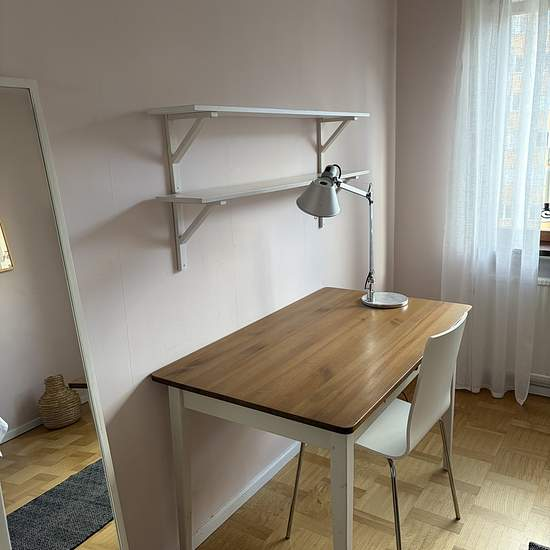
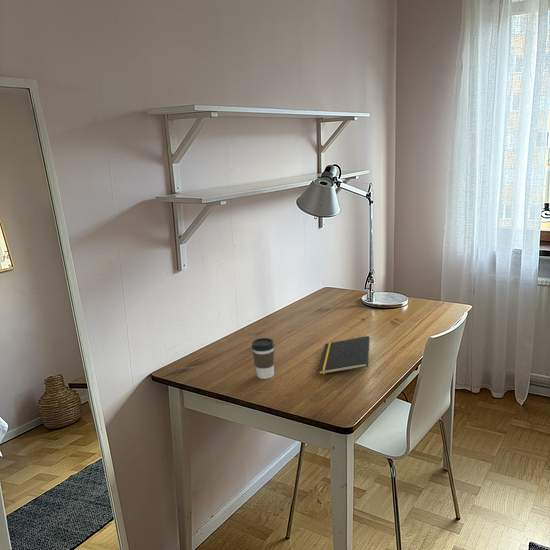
+ coffee cup (264, 358)
+ notepad (345, 354)
